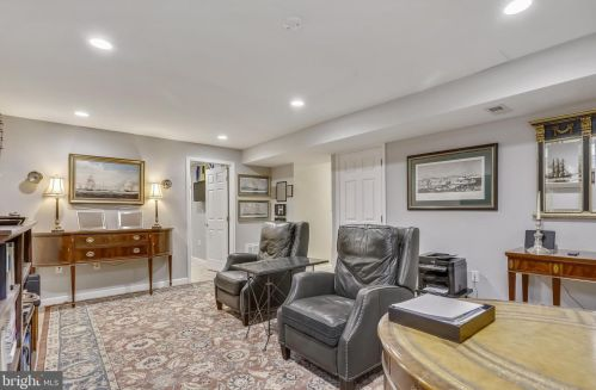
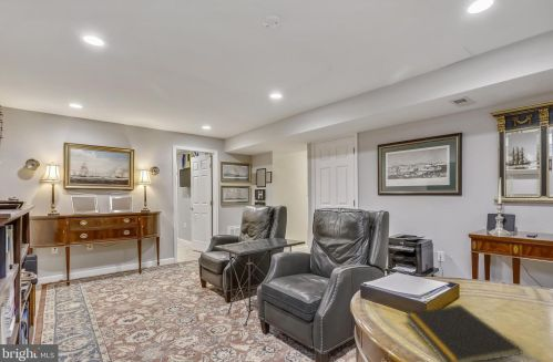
+ notepad (454, 331)
